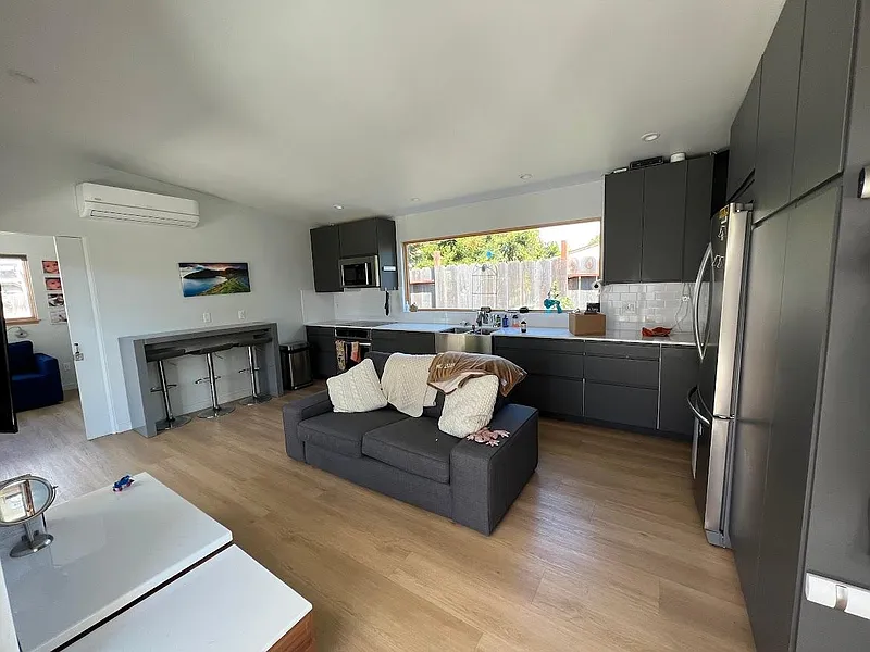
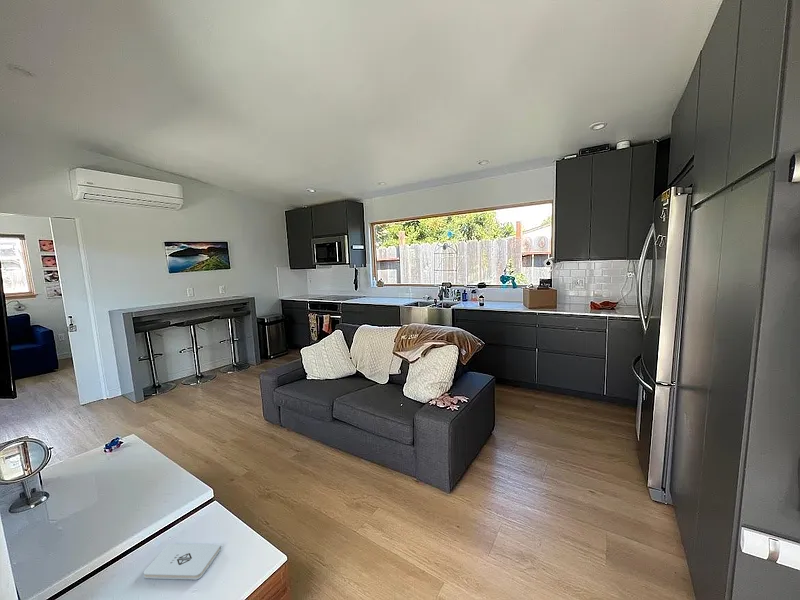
+ notepad (183, 560)
